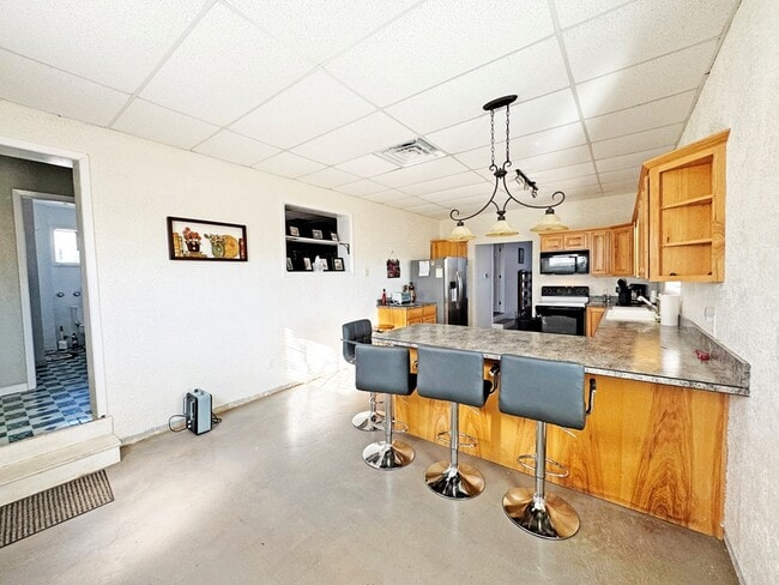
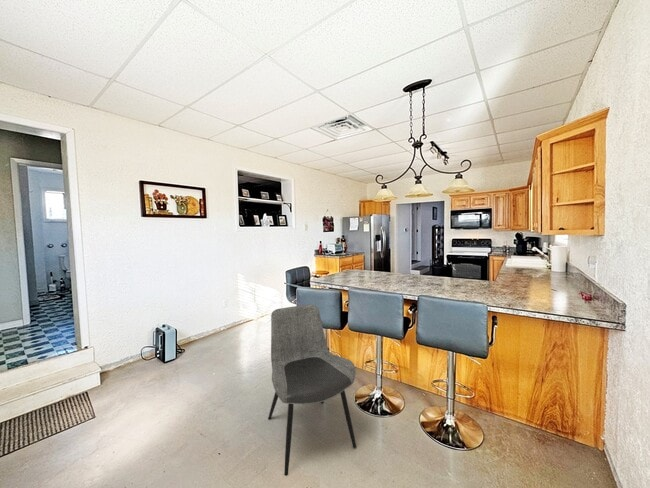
+ dining chair (306, 375)
